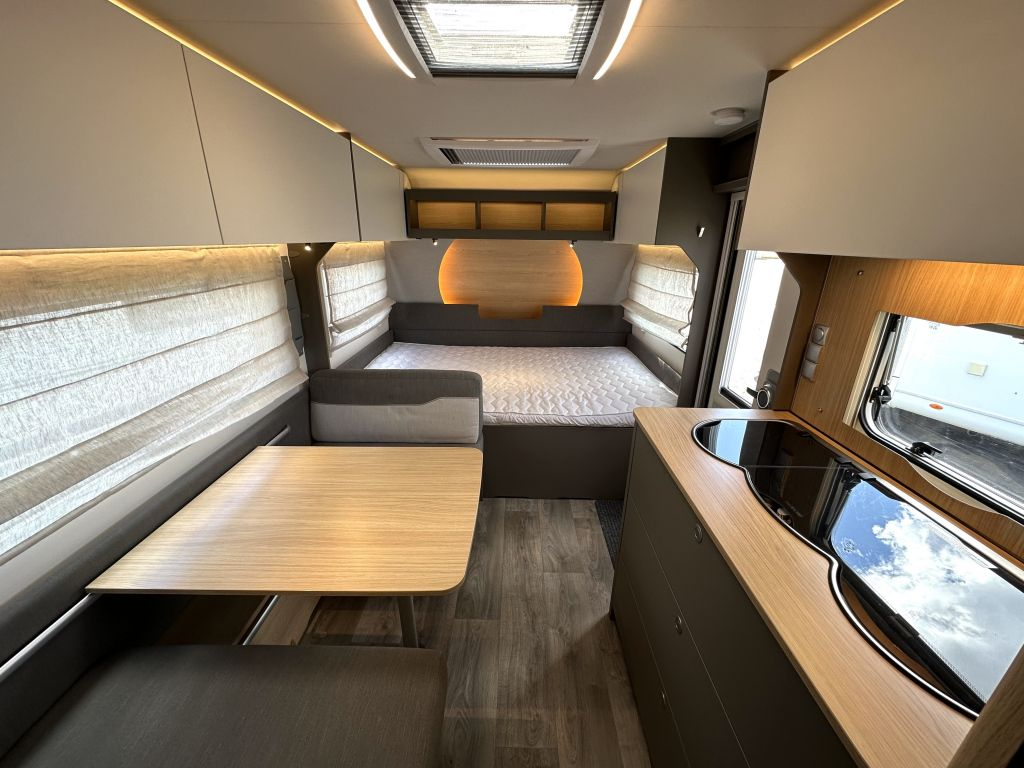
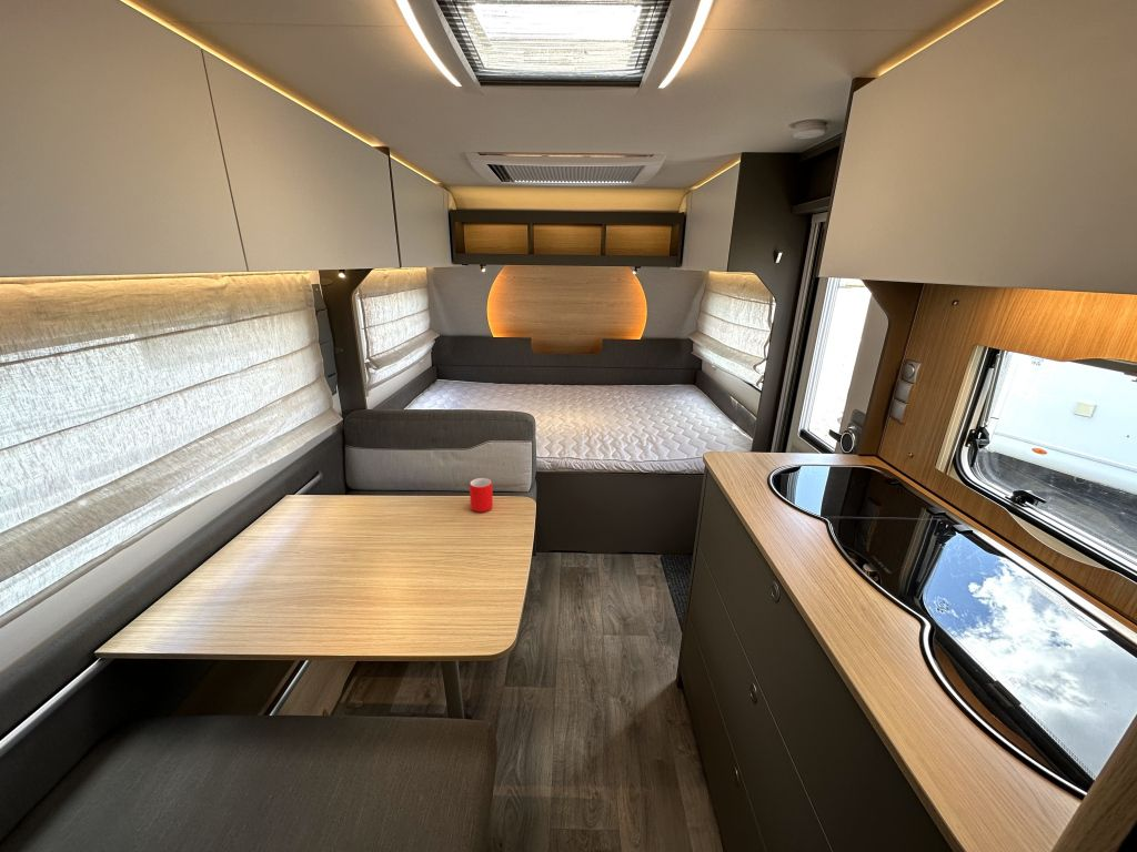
+ mug (483, 493)
